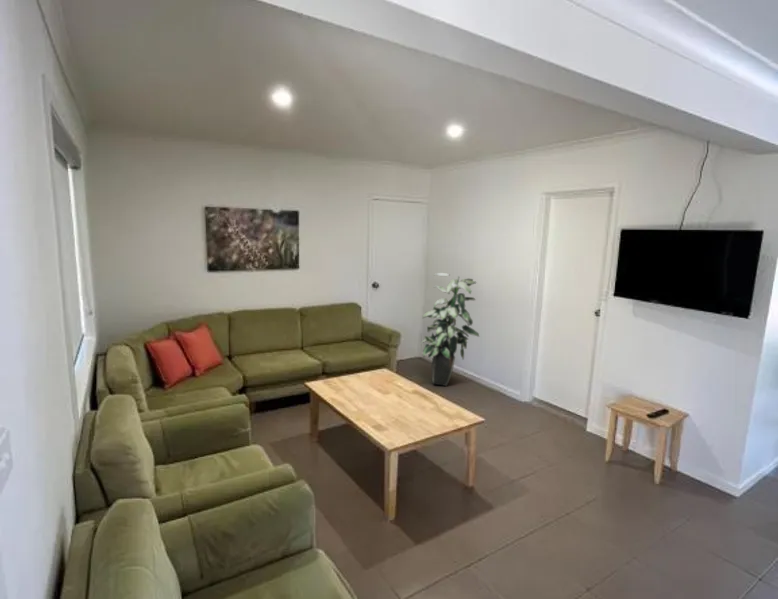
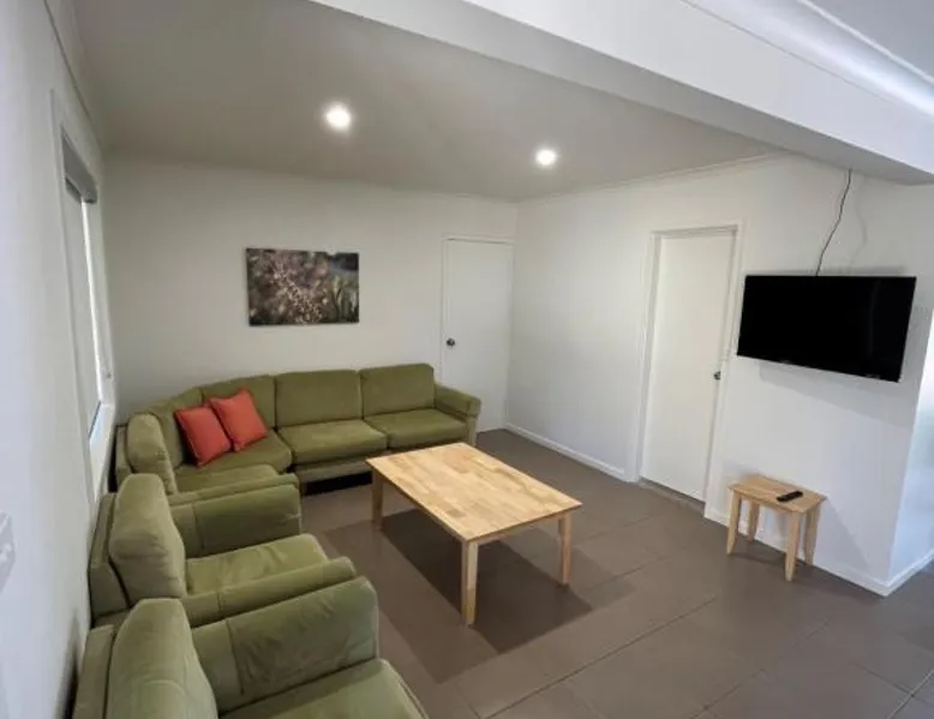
- indoor plant (446, 328)
